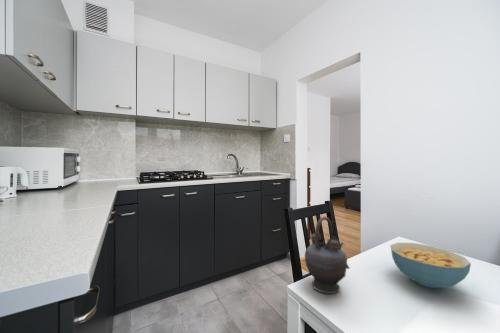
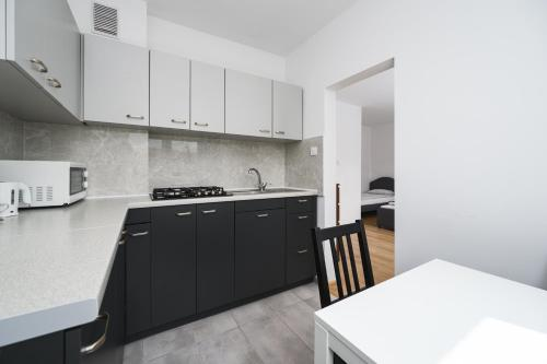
- teapot (328, 251)
- cereal bowl (426, 268)
